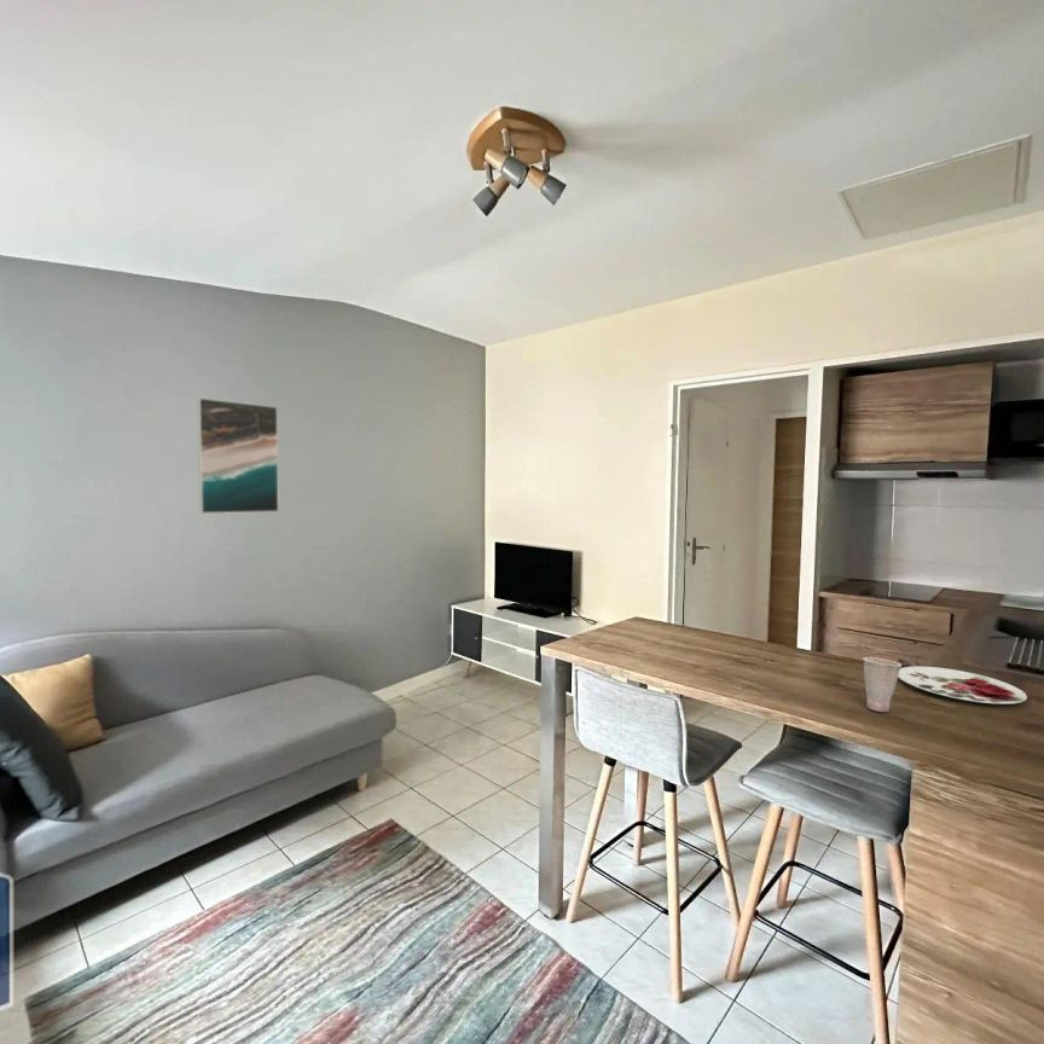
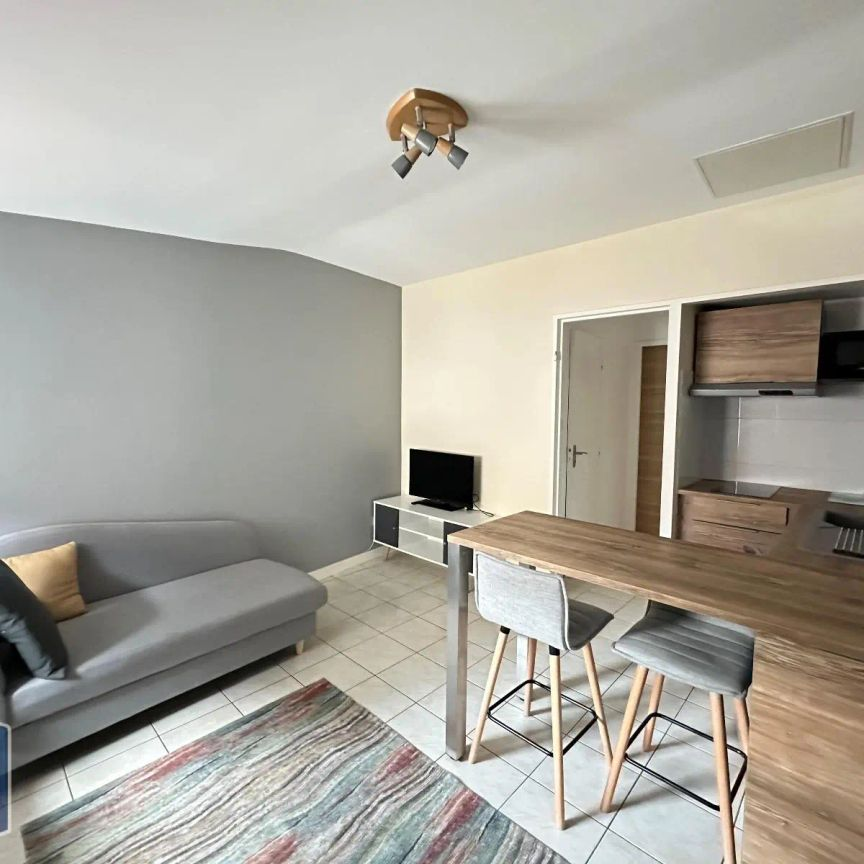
- cup (880, 683)
- plate (957, 683)
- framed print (239, 458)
